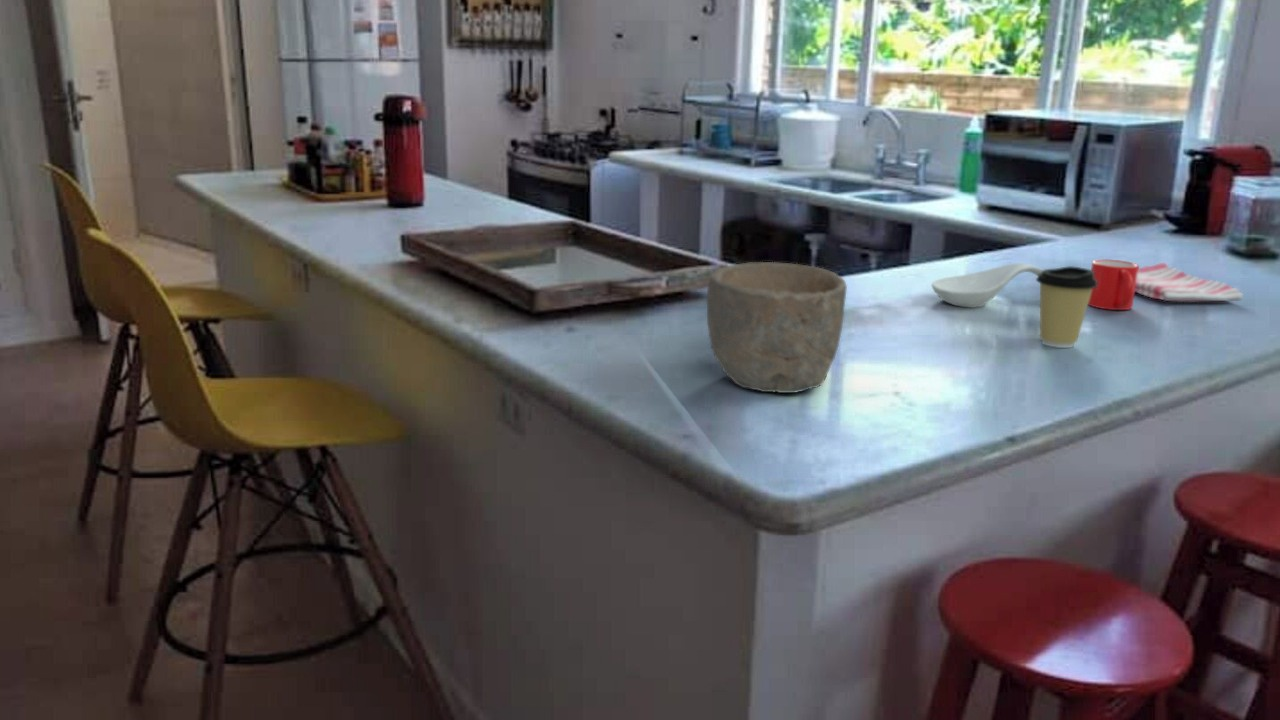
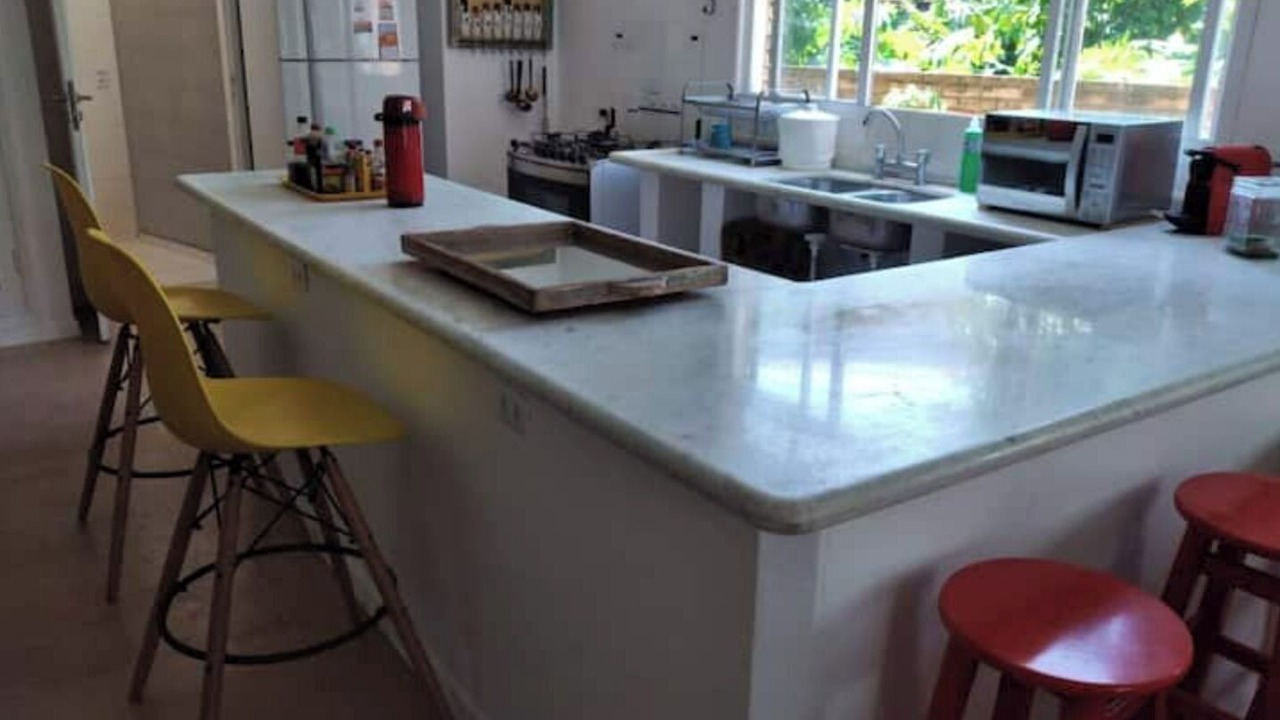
- bowl (775, 329)
- spoon rest (995, 284)
- coffee cup (1062, 307)
- mug (1117, 286)
- dish towel (1164, 281)
